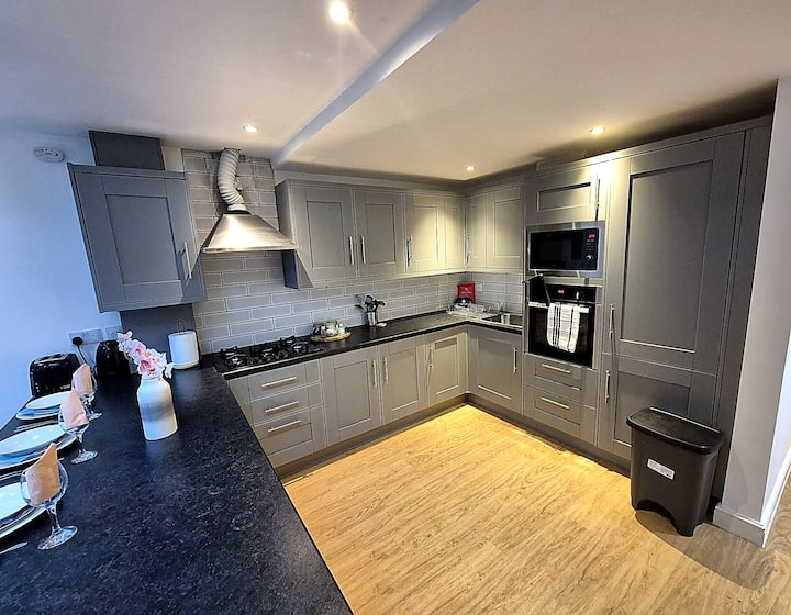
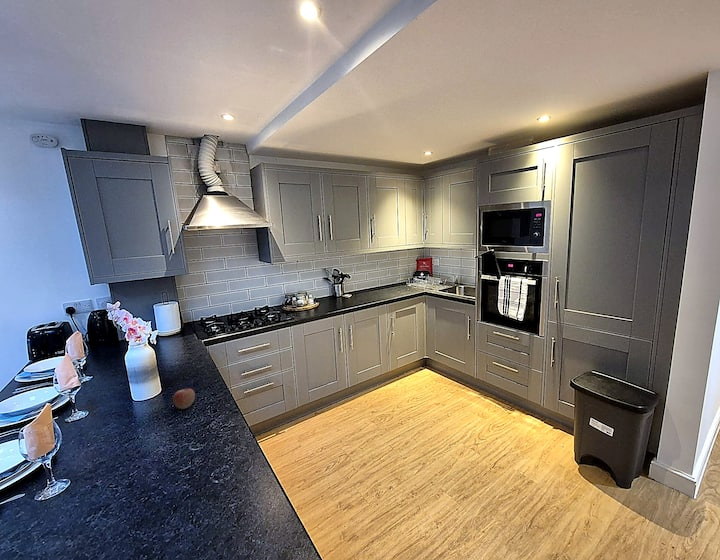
+ apple (184, 398)
